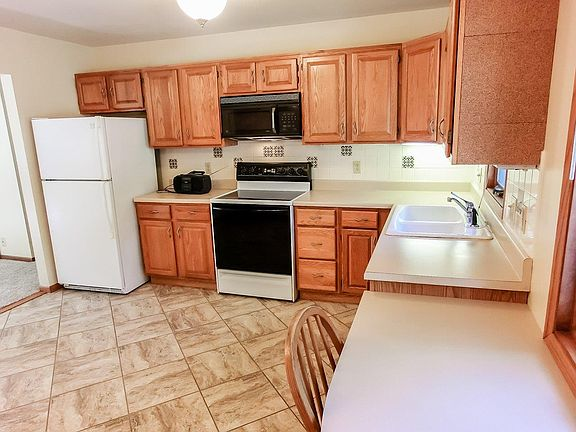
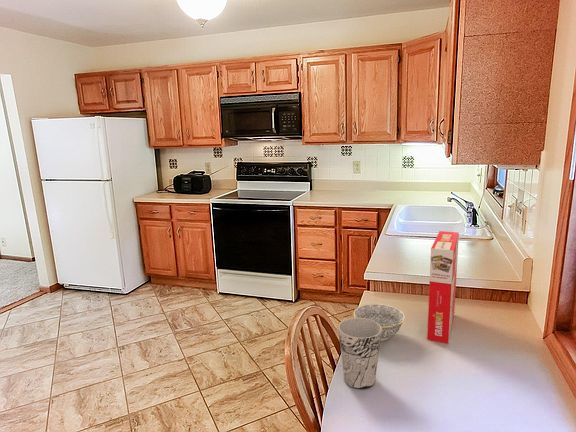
+ cereal box (443, 283)
+ cup (359, 353)
+ bowl (379, 324)
